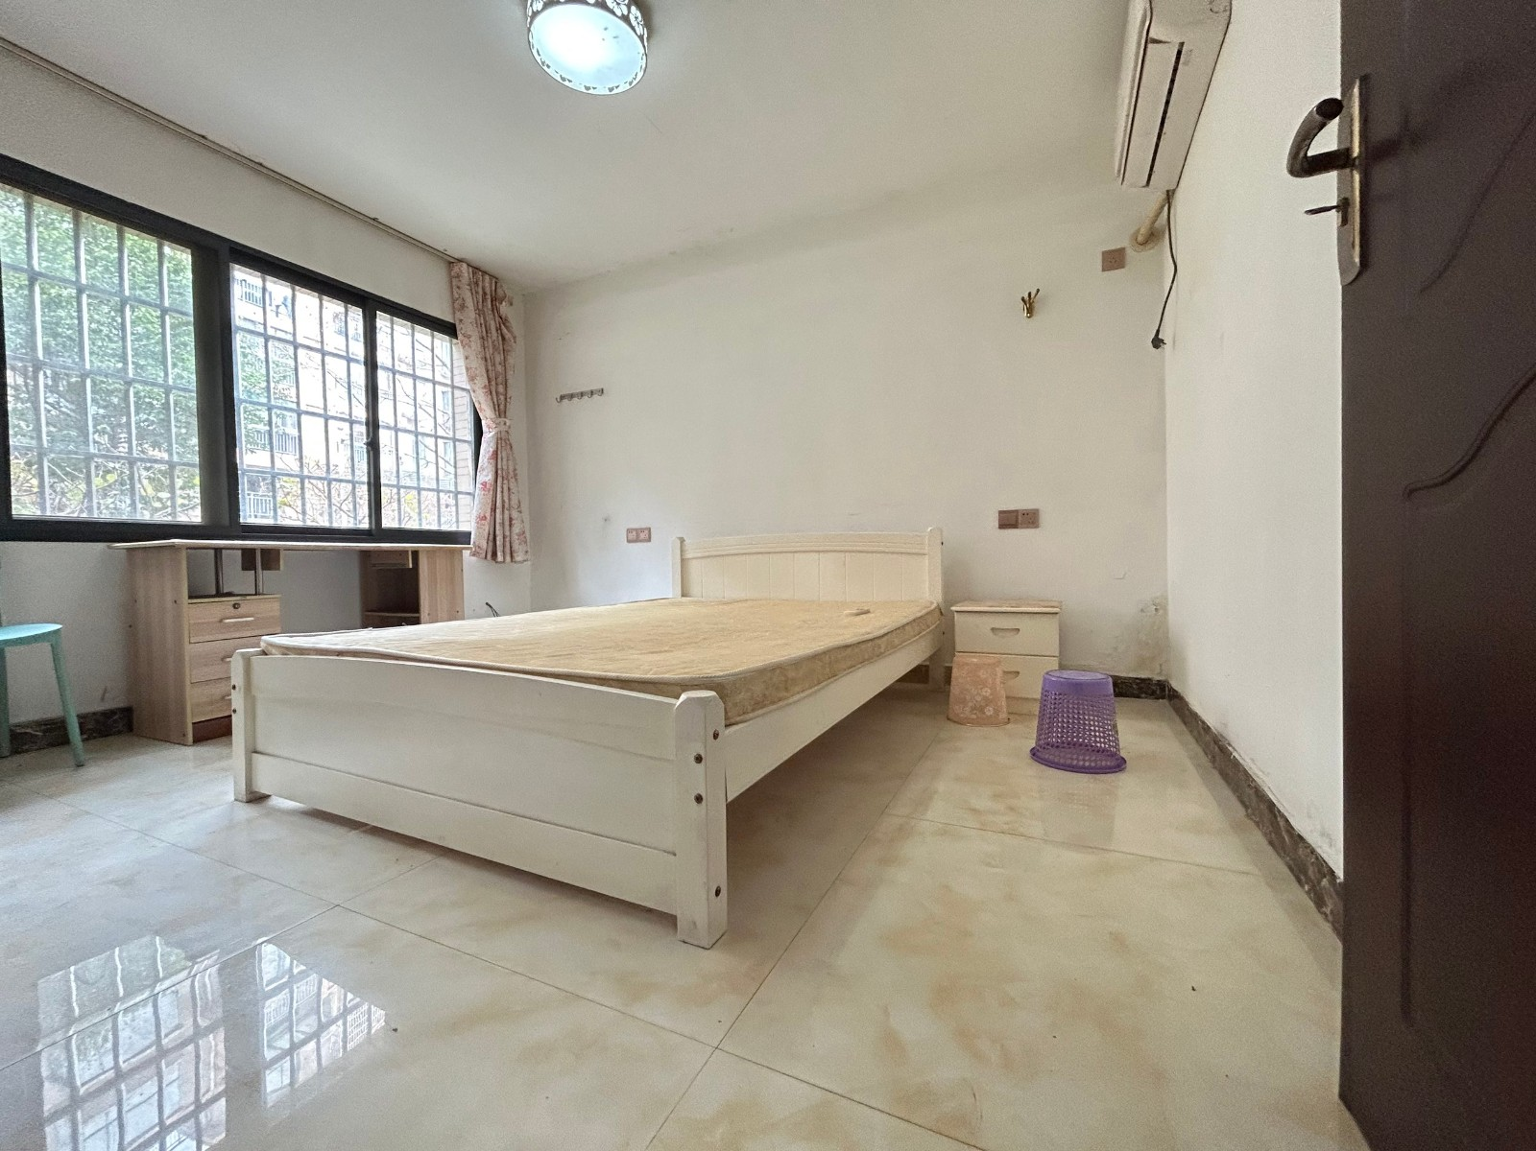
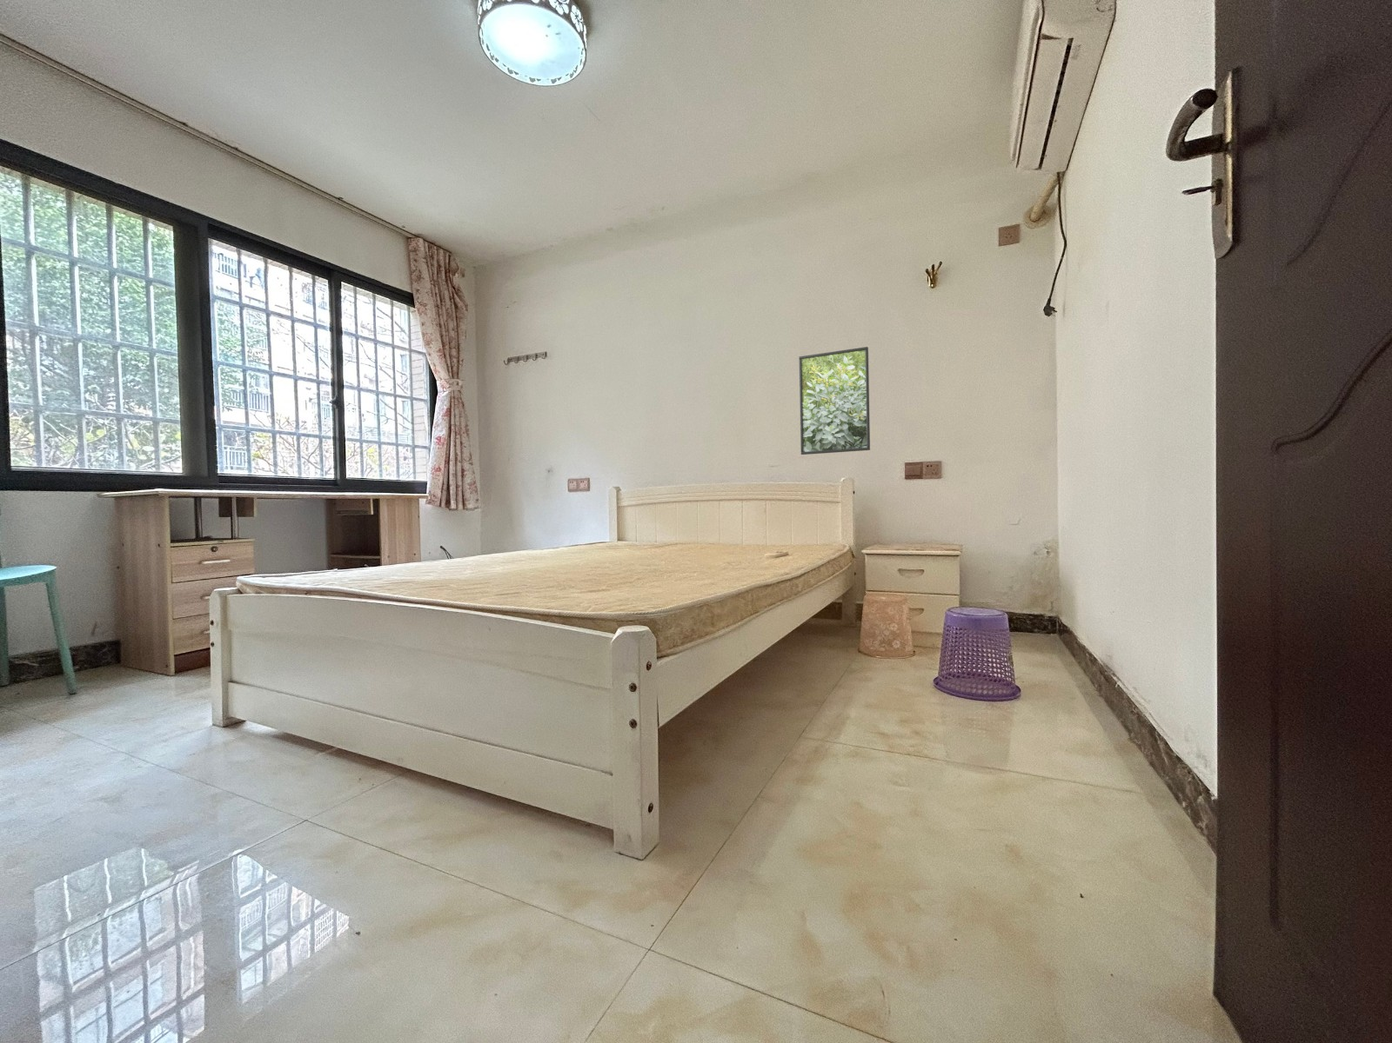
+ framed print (833, 402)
